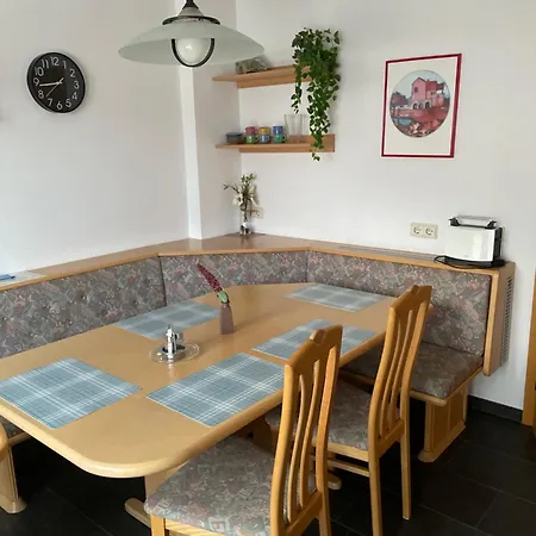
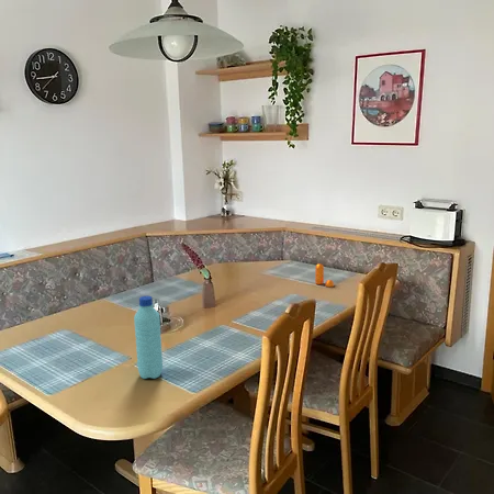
+ water bottle (148, 336)
+ pepper shaker (323, 274)
